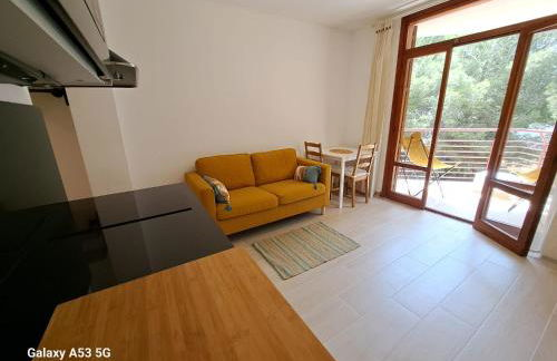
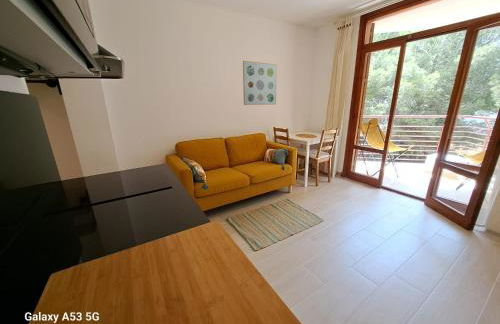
+ wall art (260, 84)
